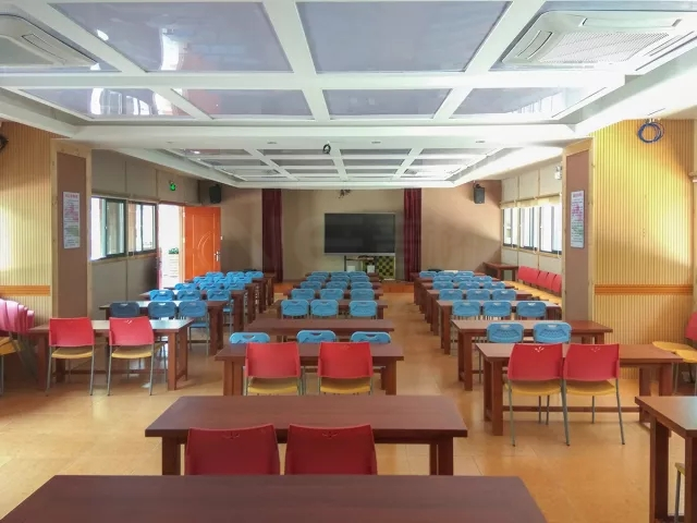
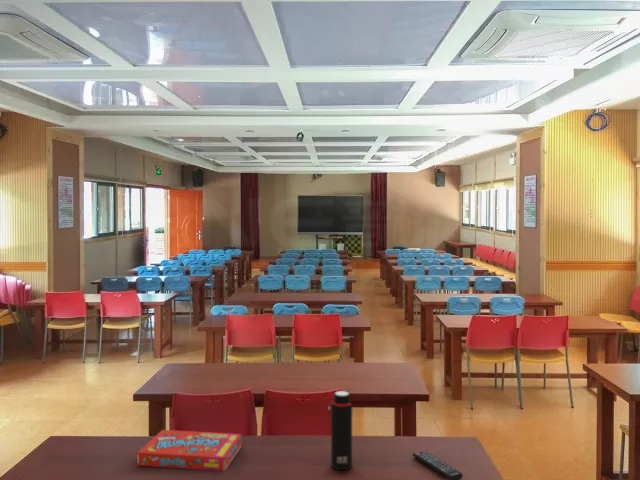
+ water bottle (339, 429)
+ remote control (436, 465)
+ snack box (191, 449)
